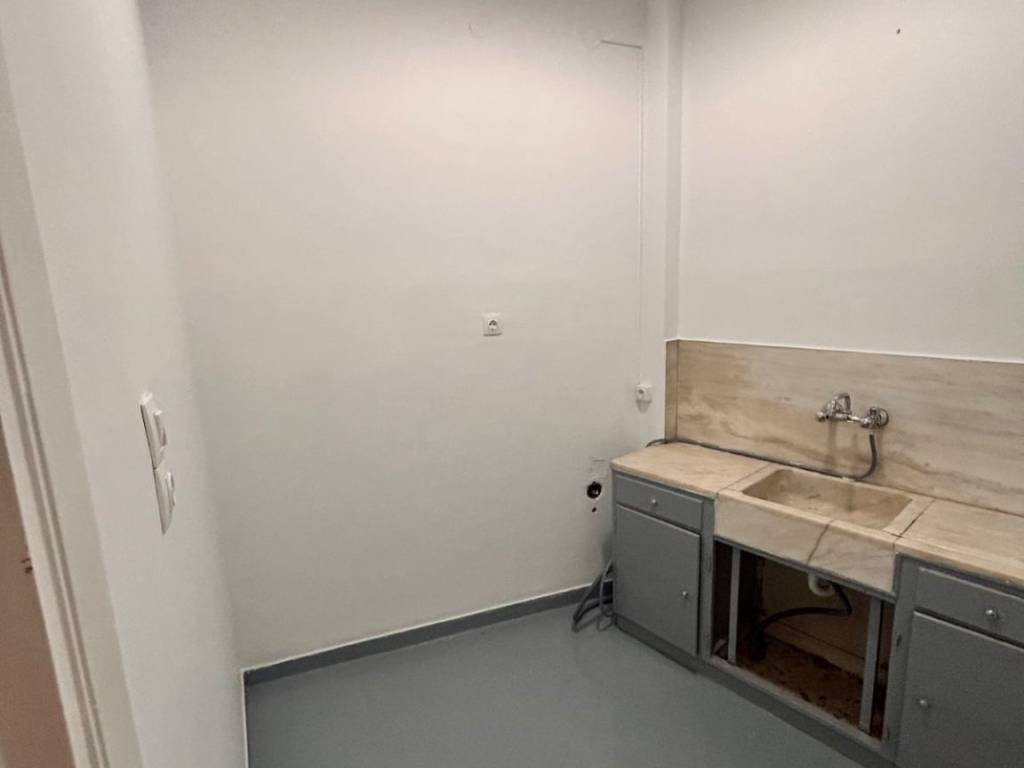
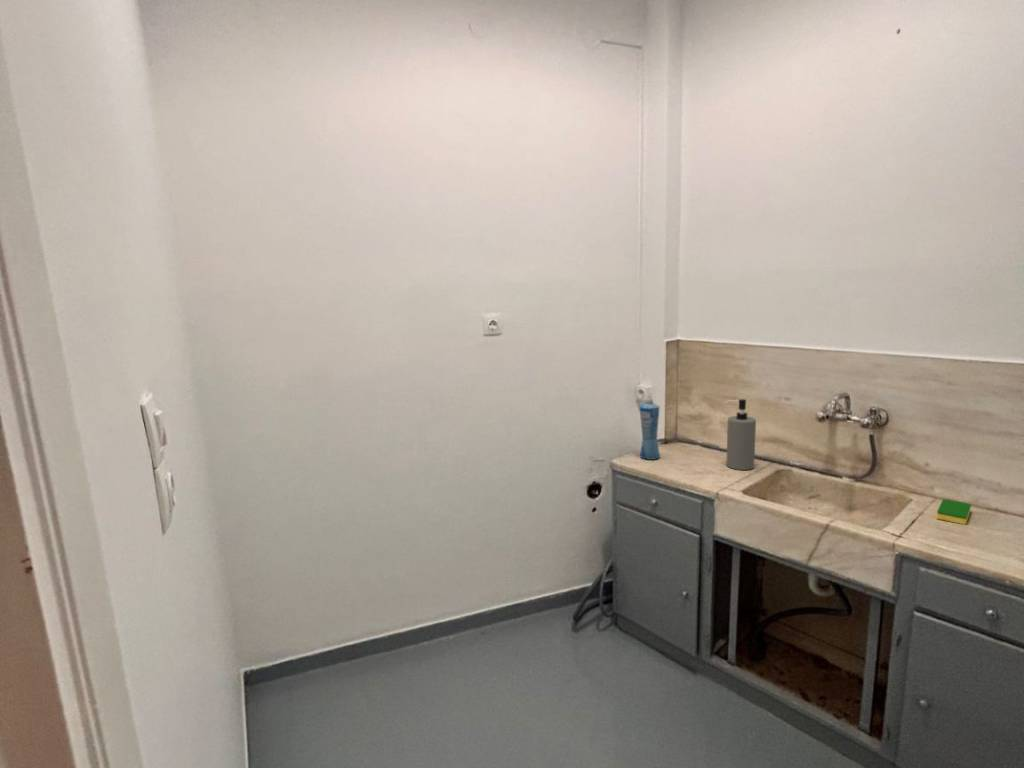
+ soap dispenser (738, 433)
+ squeeze bottle (649, 426)
+ dish sponge (953, 511)
